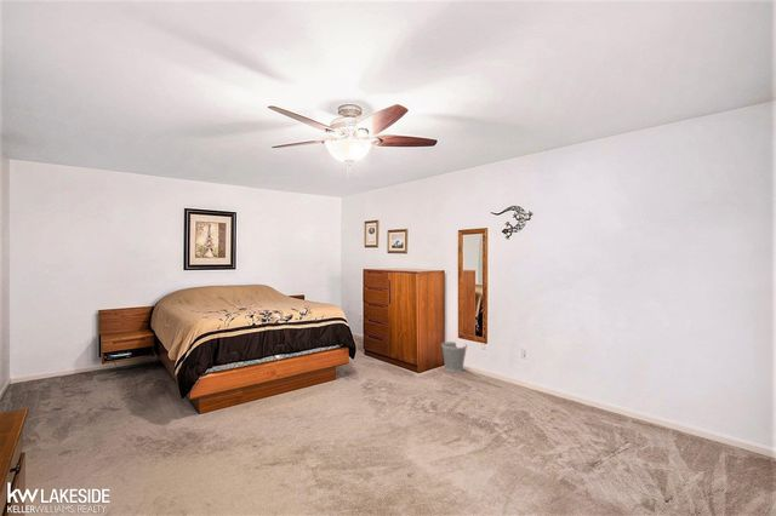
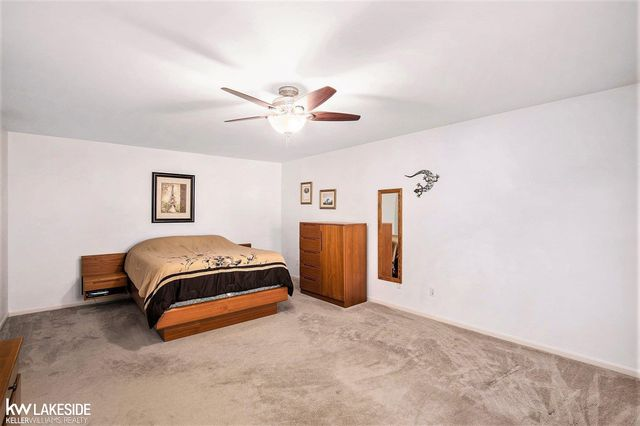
- wastebasket (453, 356)
